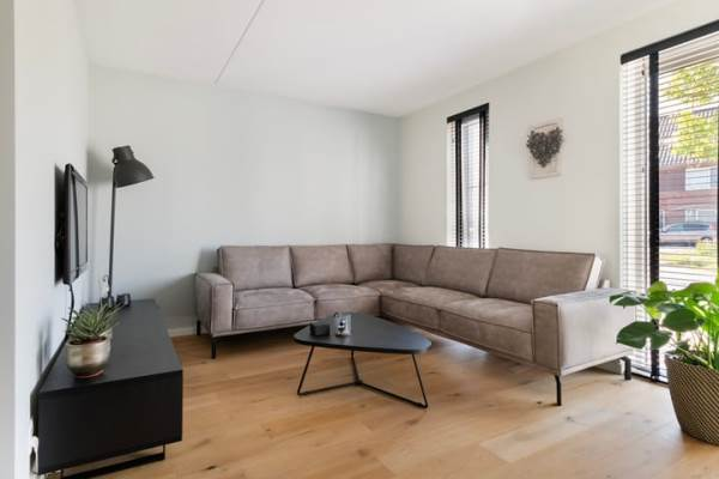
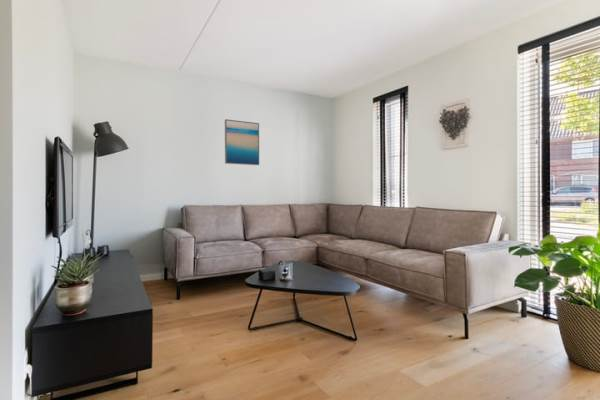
+ wall art (242, 142)
